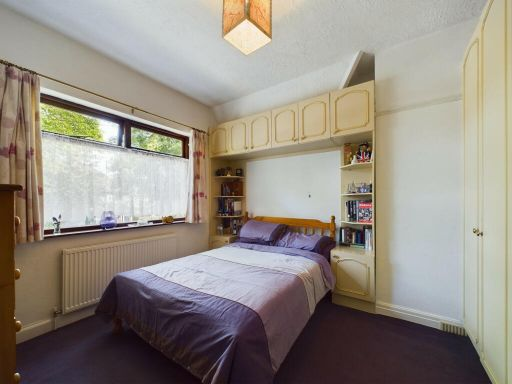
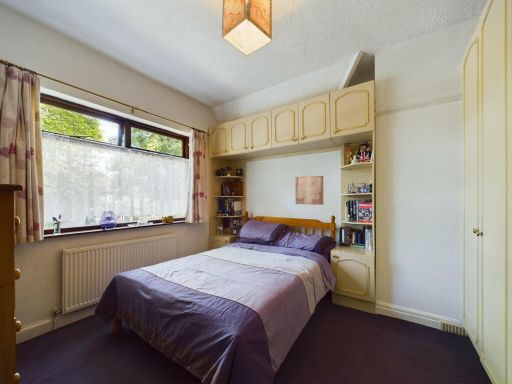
+ wall art (308, 190)
